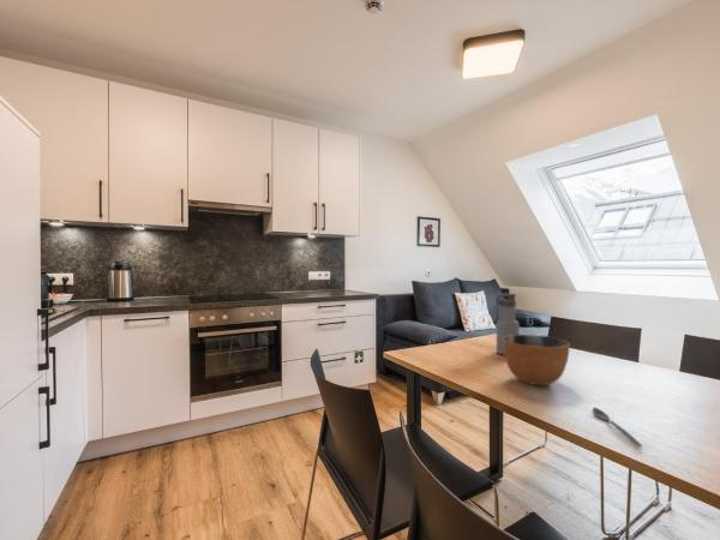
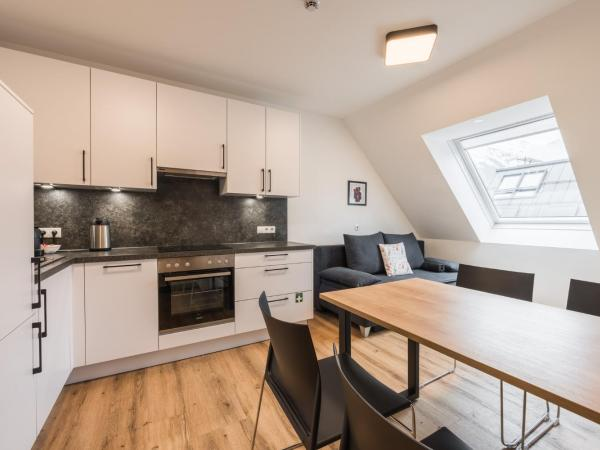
- bowl (534, 360)
- spoon (614, 425)
- water bottle (506, 323)
